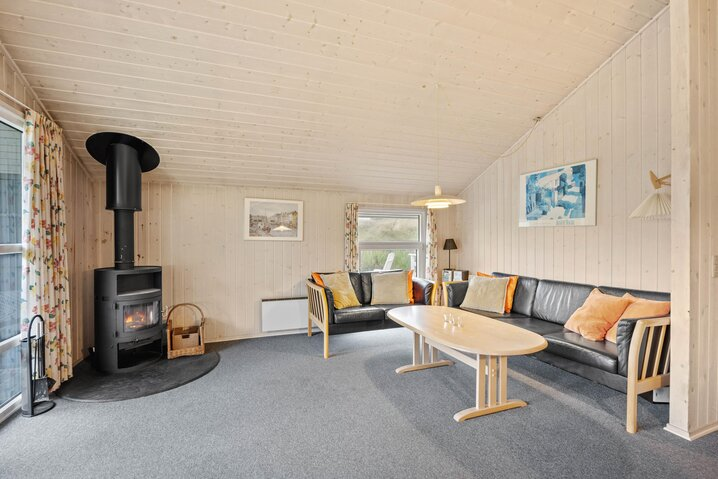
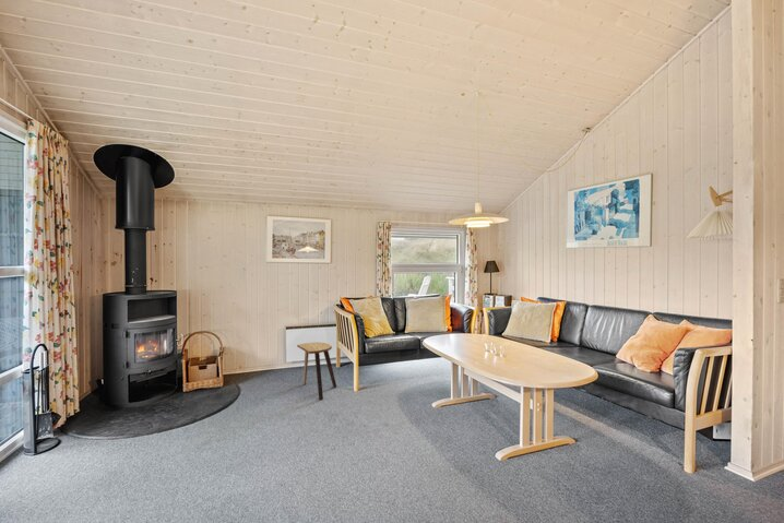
+ stool (318, 368)
